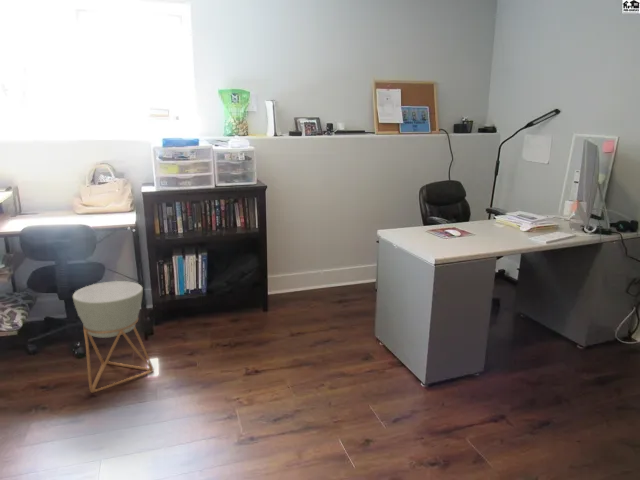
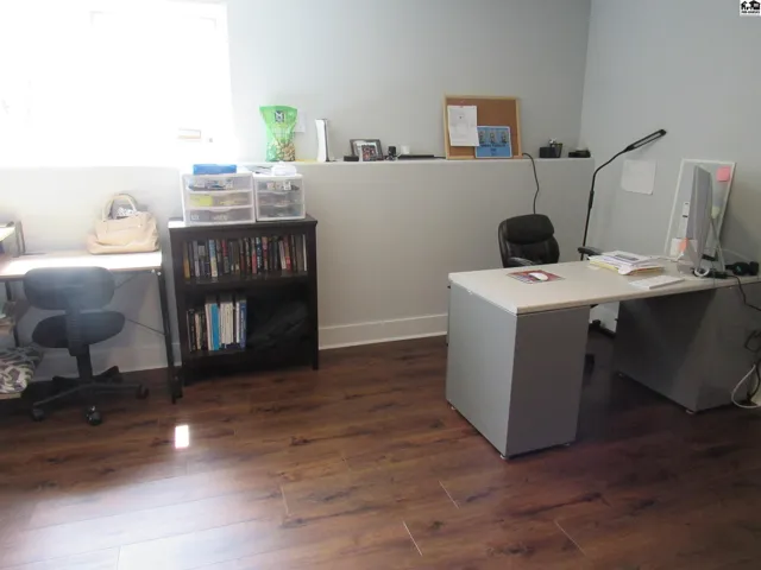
- planter (112, 334)
